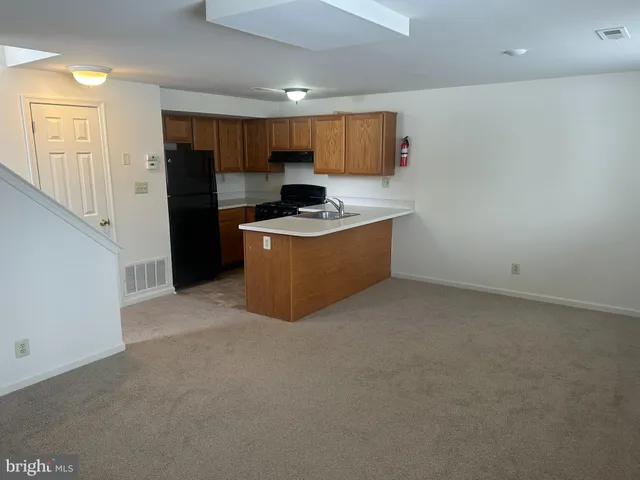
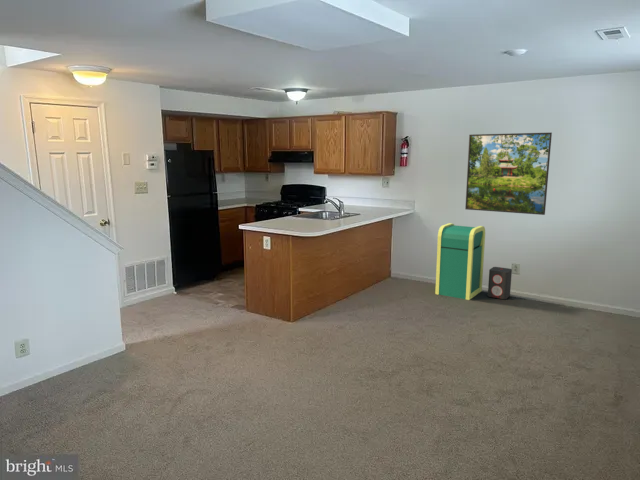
+ speaker (499, 282)
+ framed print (505, 173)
+ trash can (460, 259)
